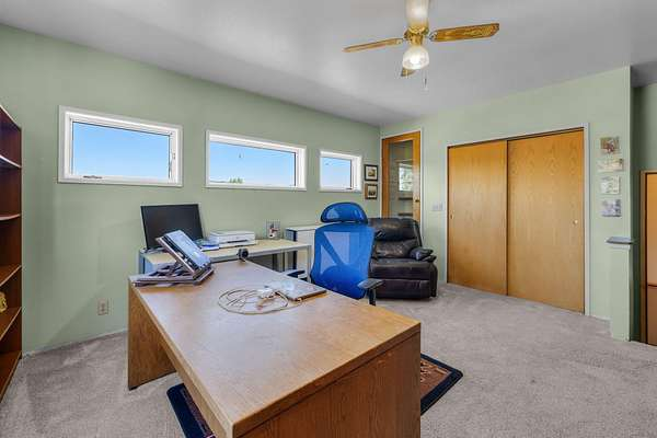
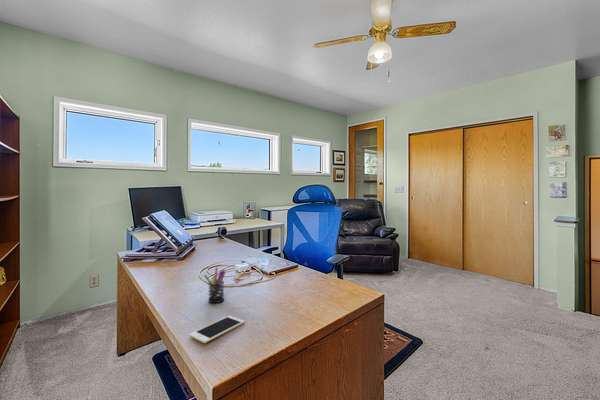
+ pen holder (214, 284)
+ cell phone (218, 328)
